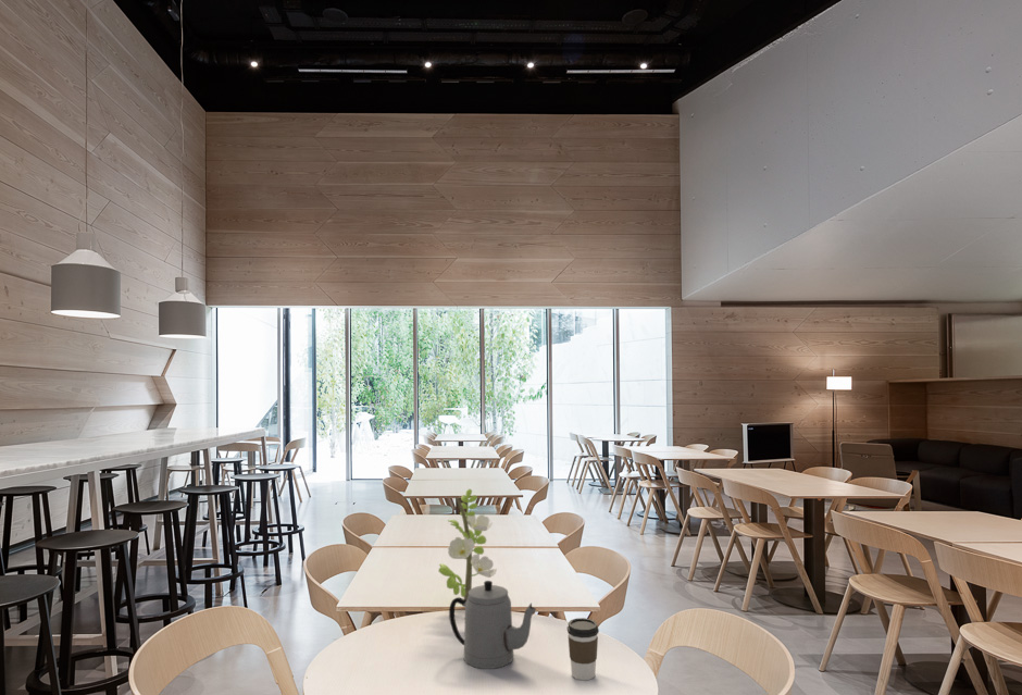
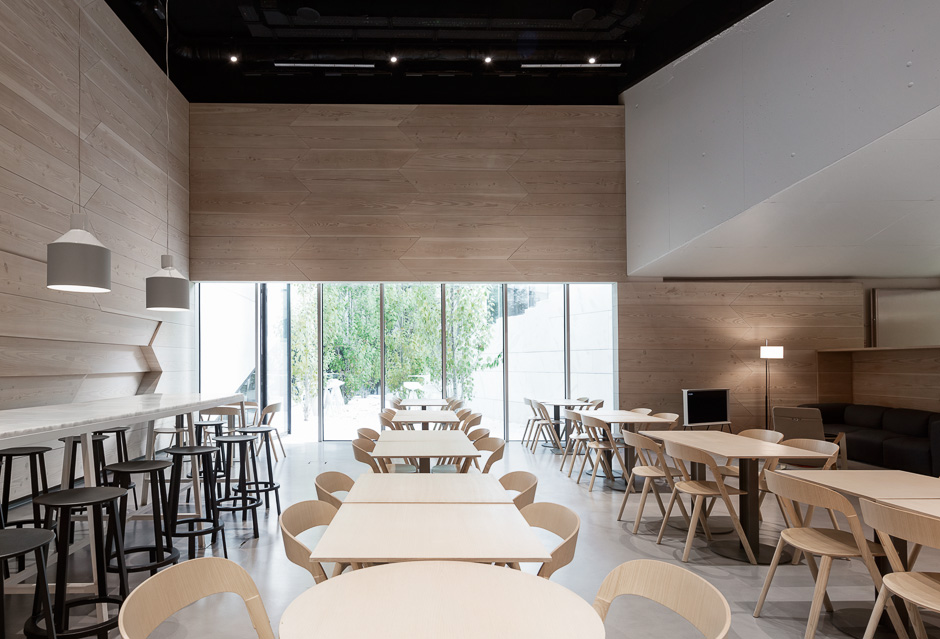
- coffee cup (583, 648)
- teapot (491, 619)
- flower (471, 546)
